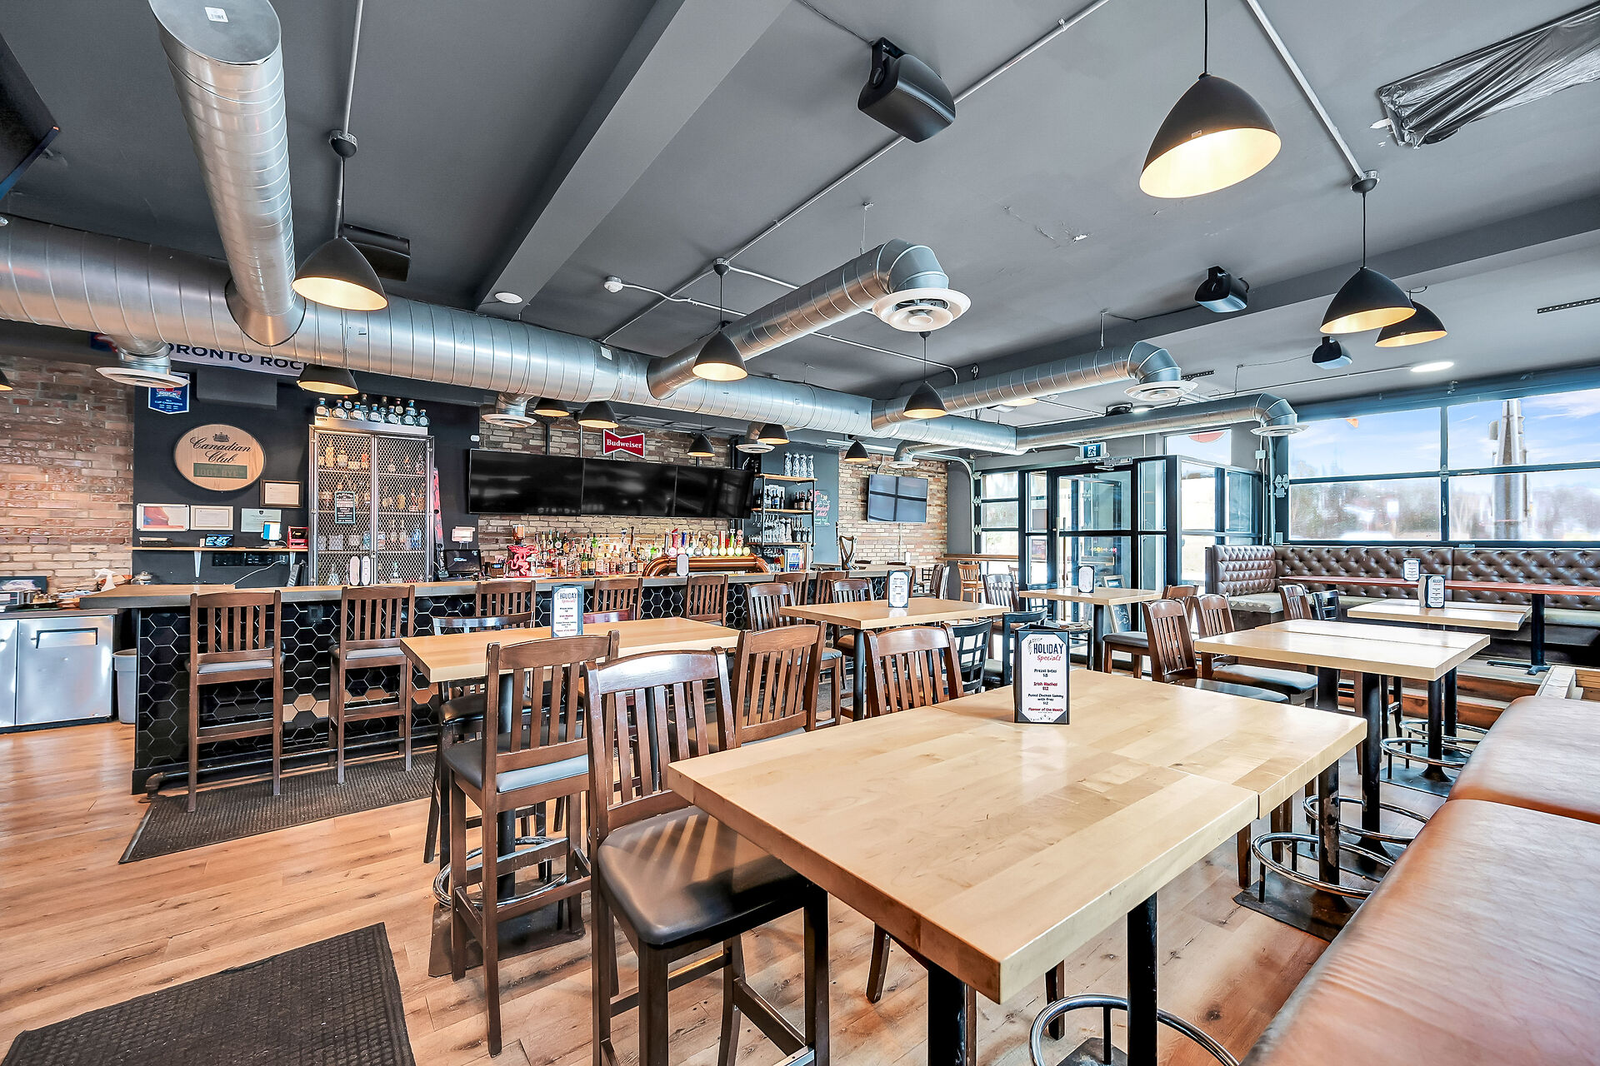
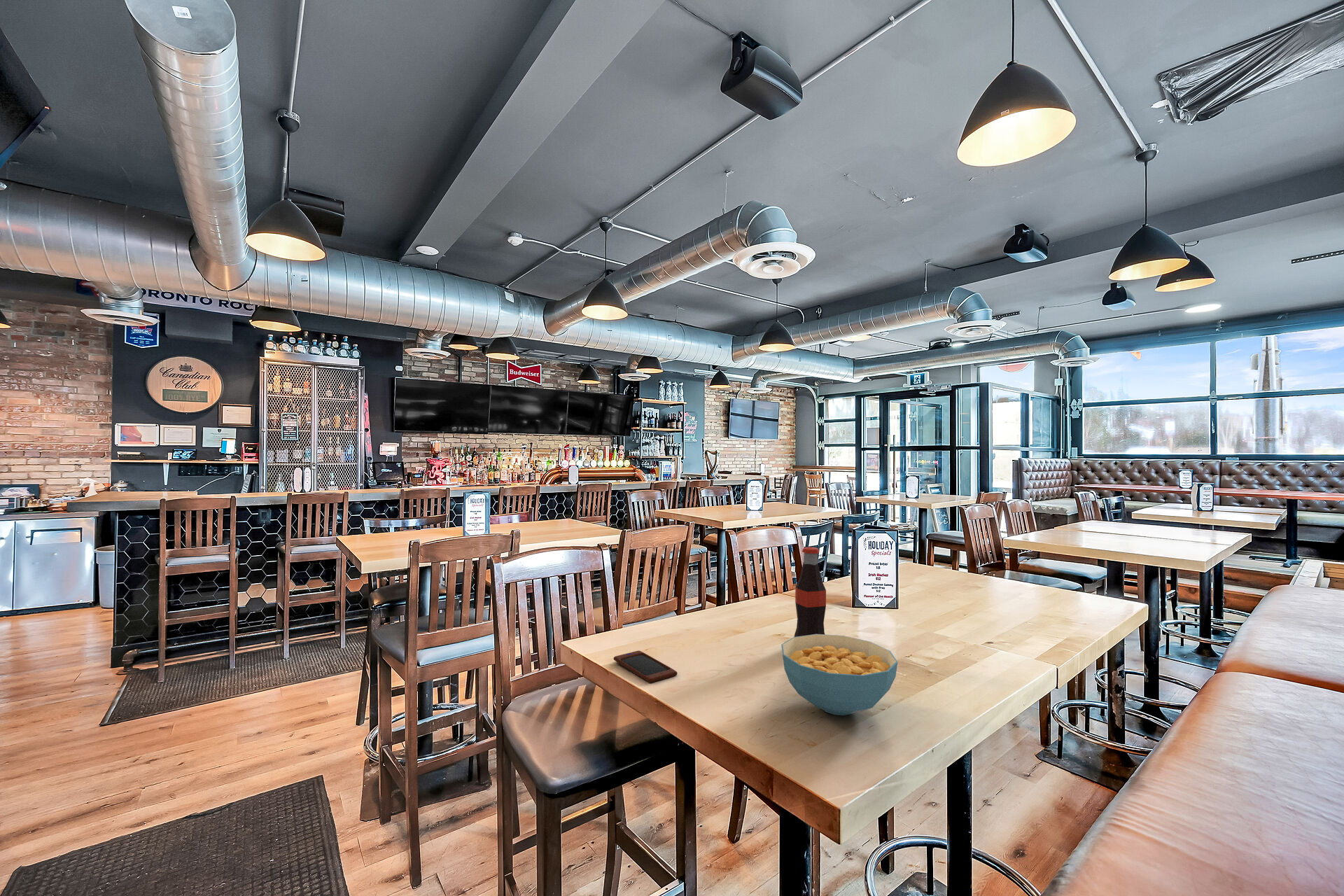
+ smartphone (644, 665)
+ bottle (810, 597)
+ cereal bowl (836, 680)
